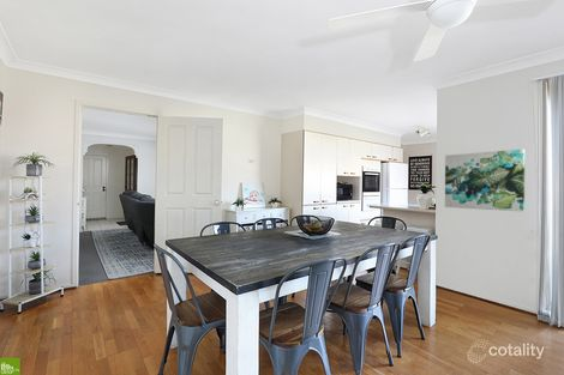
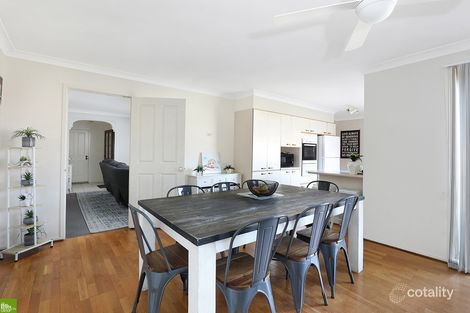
- wall art (481, 180)
